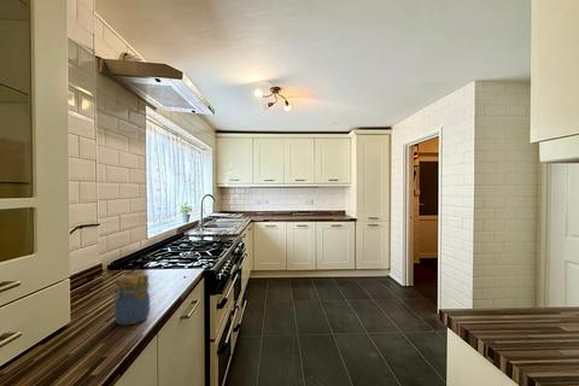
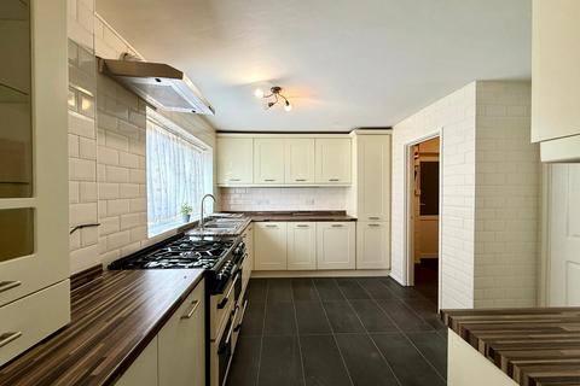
- jar (130, 298)
